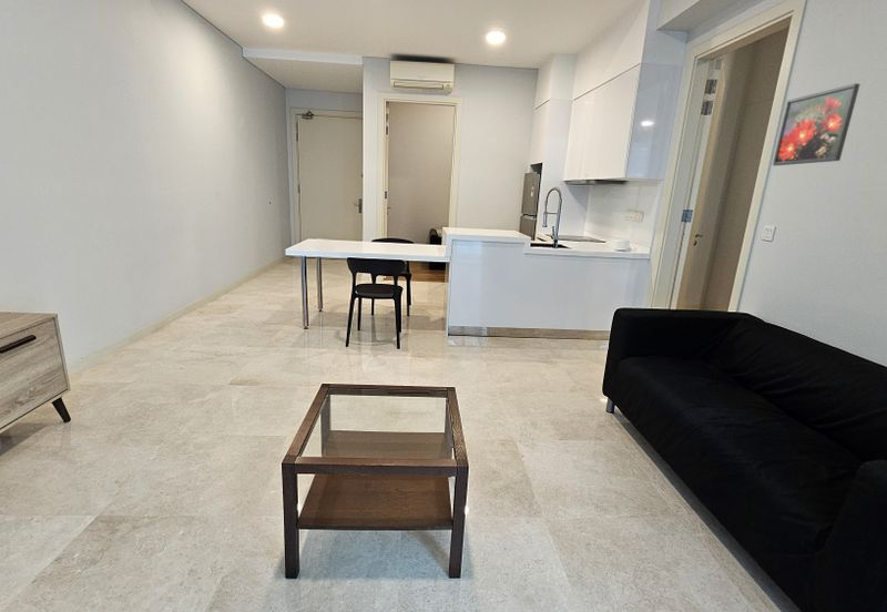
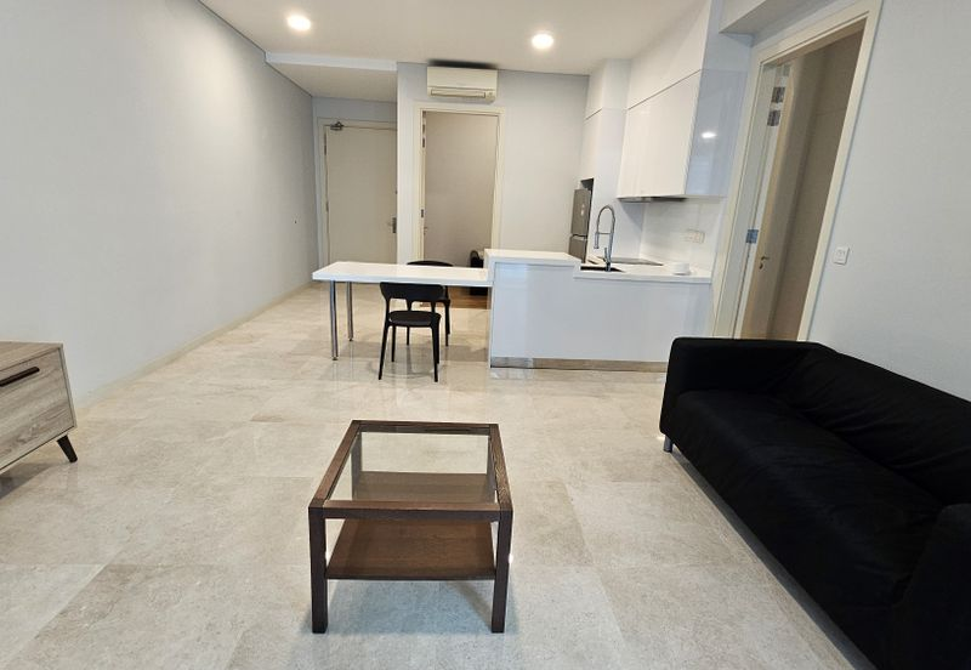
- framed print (812, 129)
